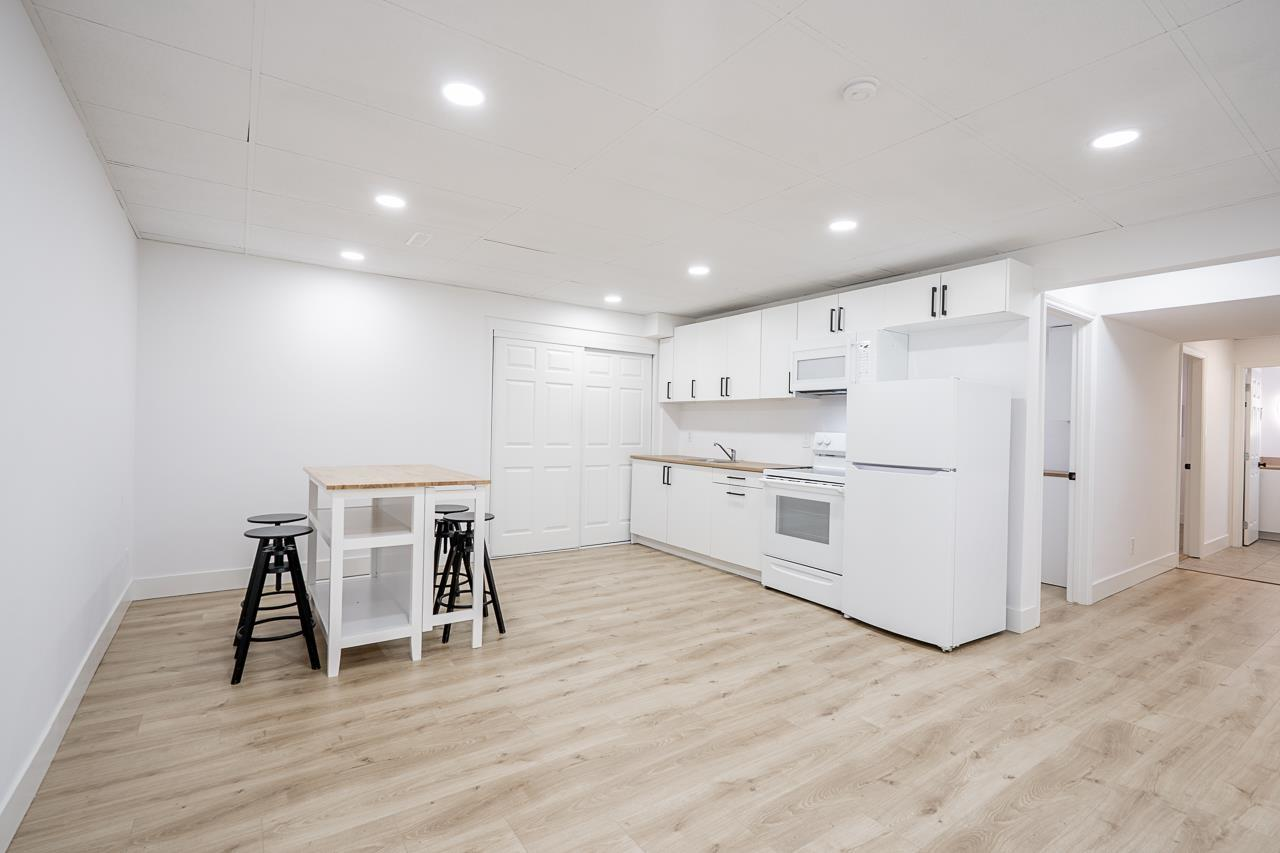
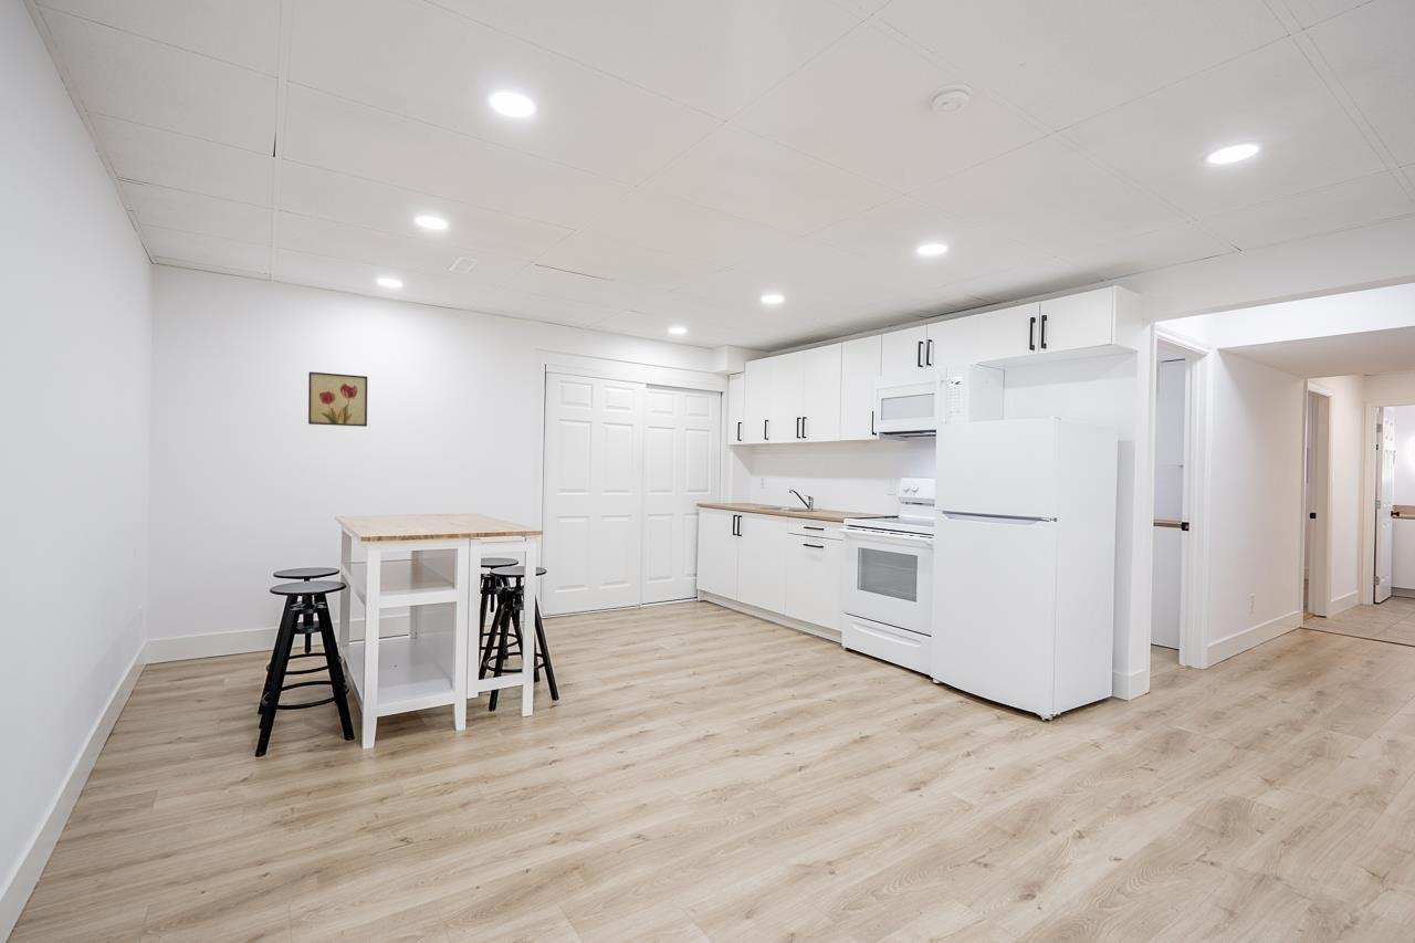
+ wall art (338, 399)
